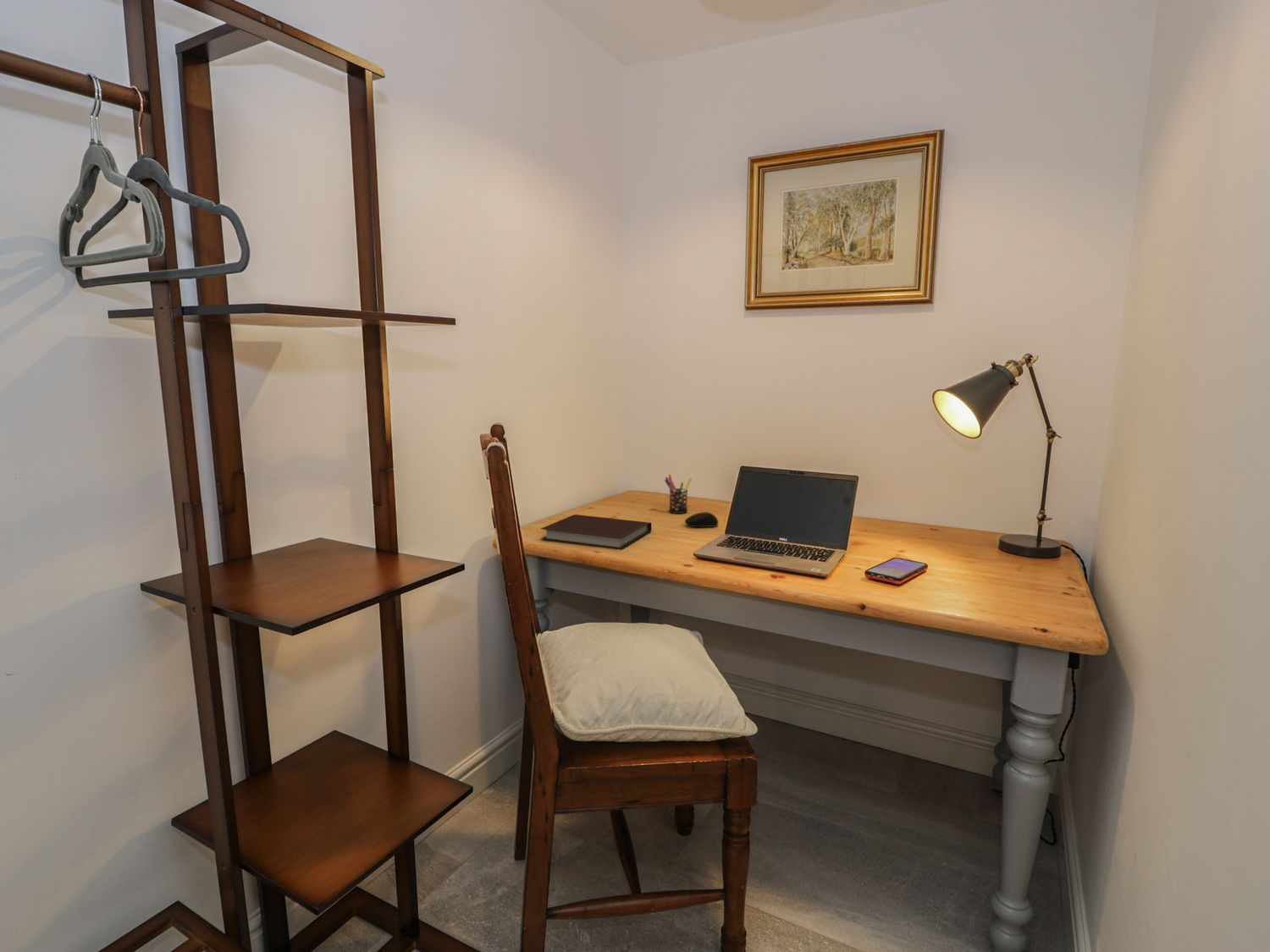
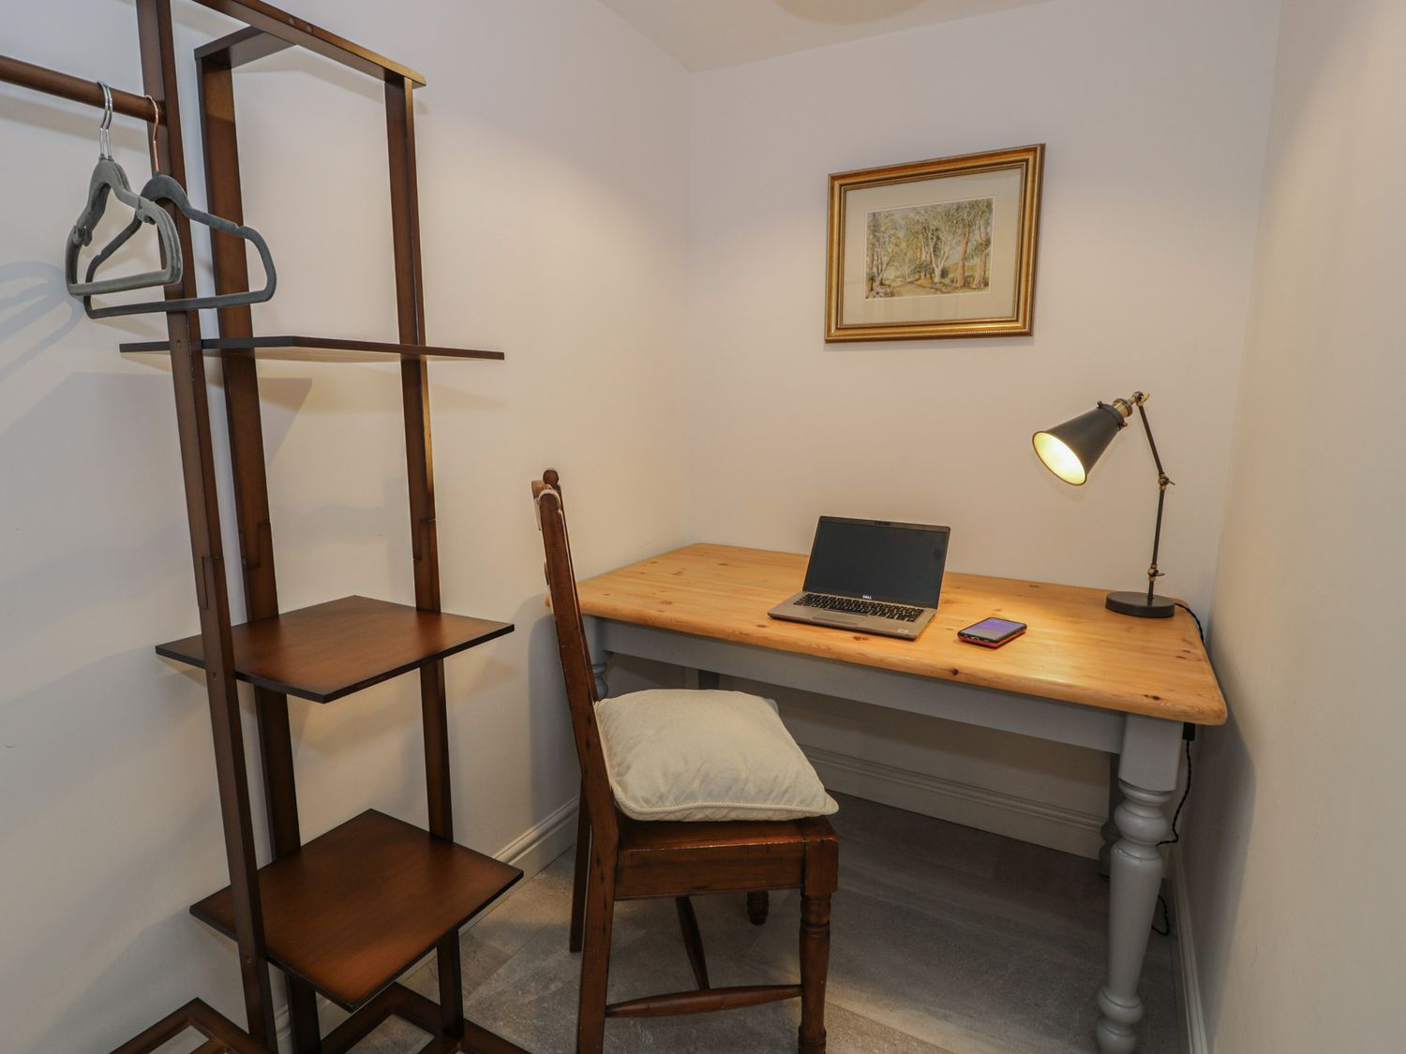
- computer mouse (701, 519)
- notebook (597, 530)
- pen holder (677, 493)
